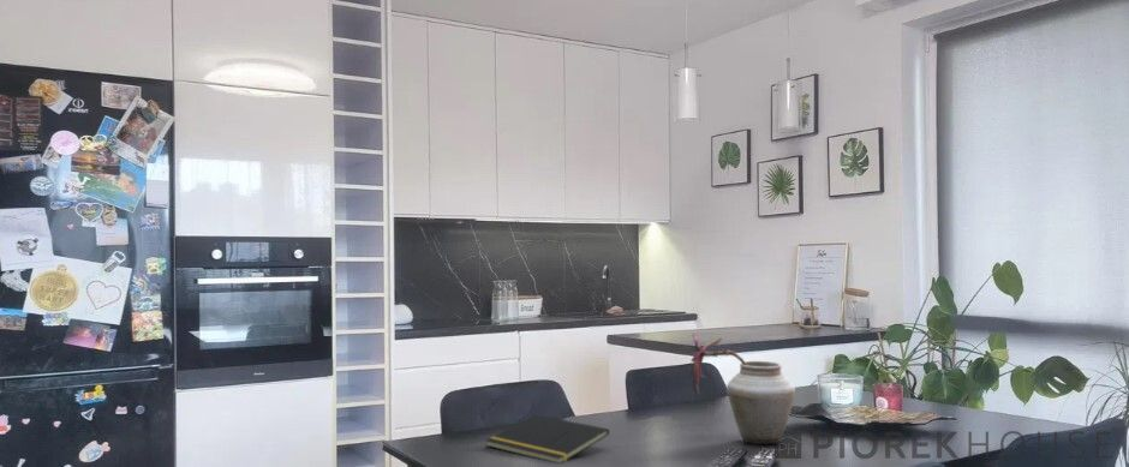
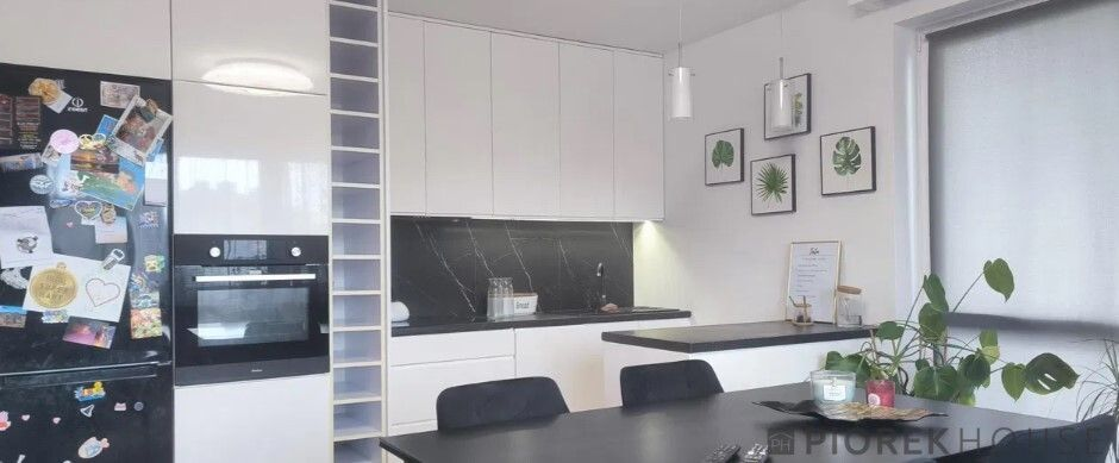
- notepad (546, 437)
- vase (741, 387)
